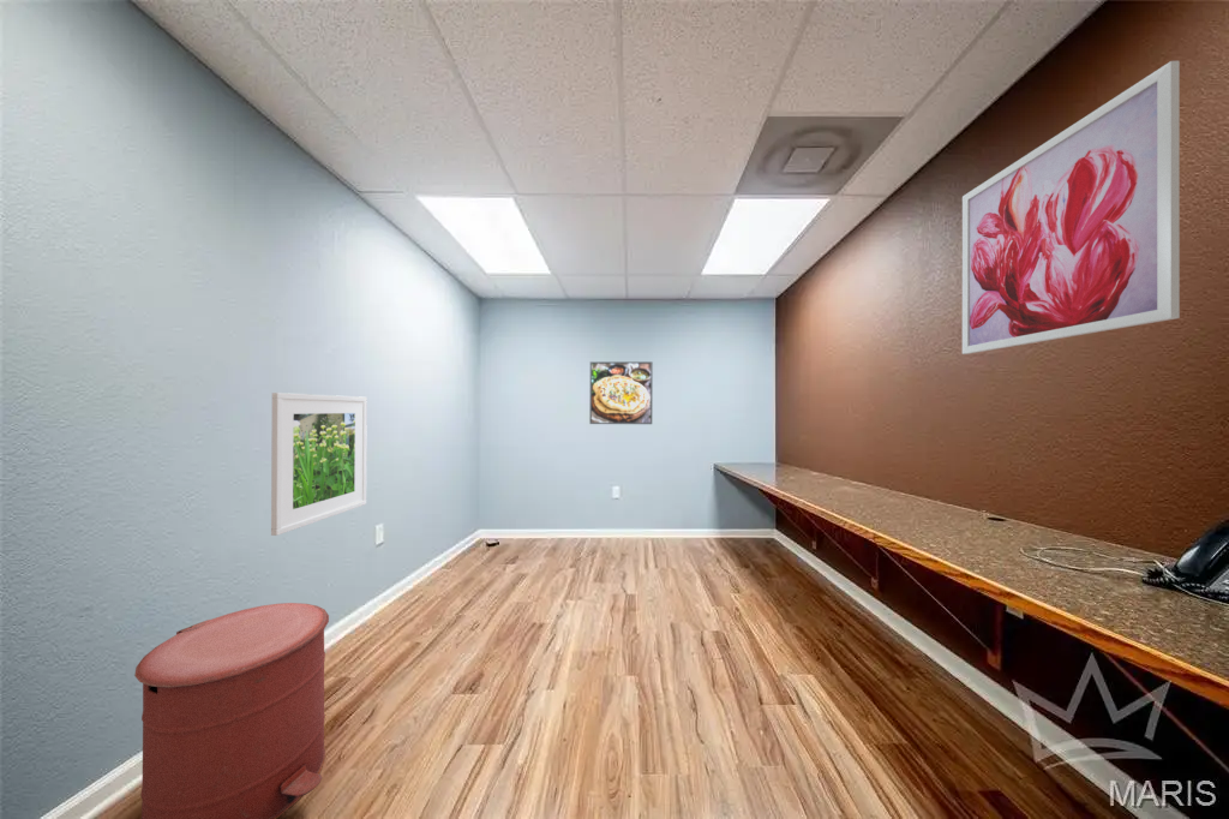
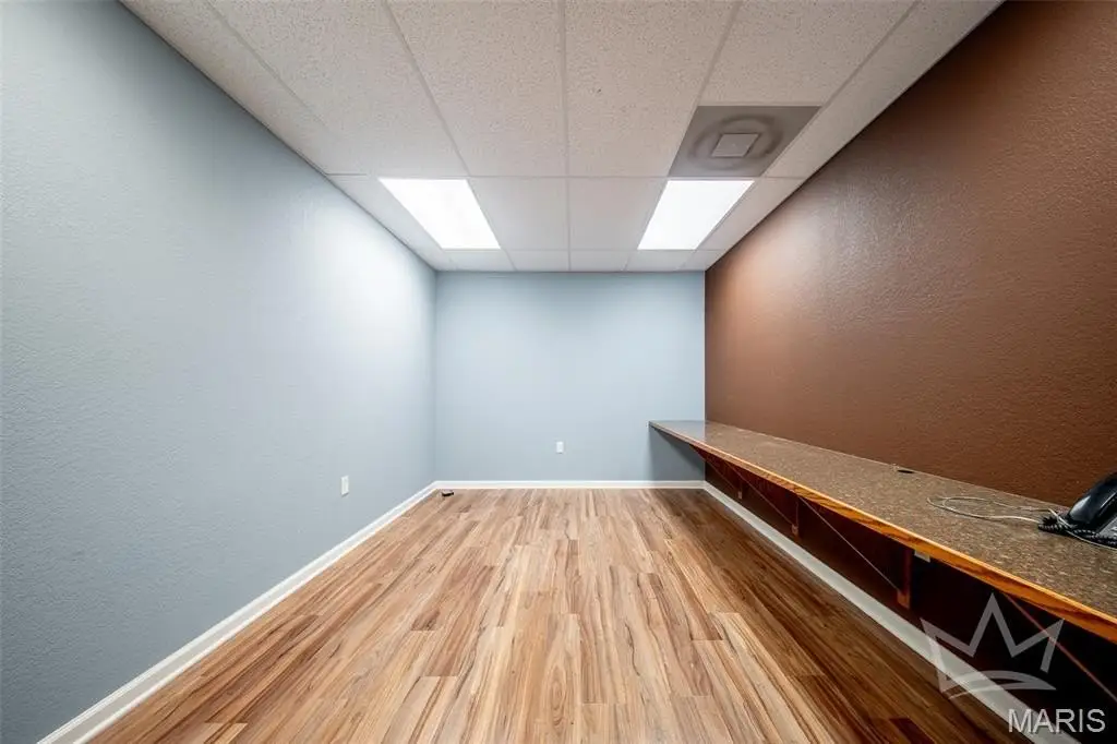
- wall art (1044, 241)
- trash can (244, 710)
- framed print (621, 393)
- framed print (325, 456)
